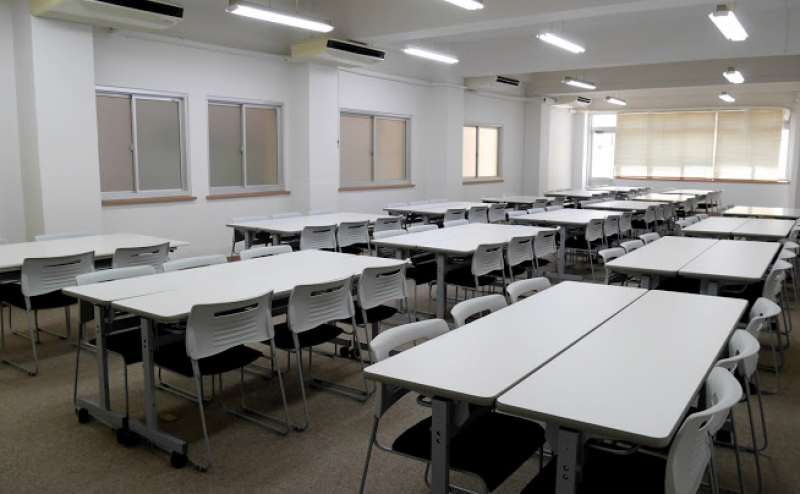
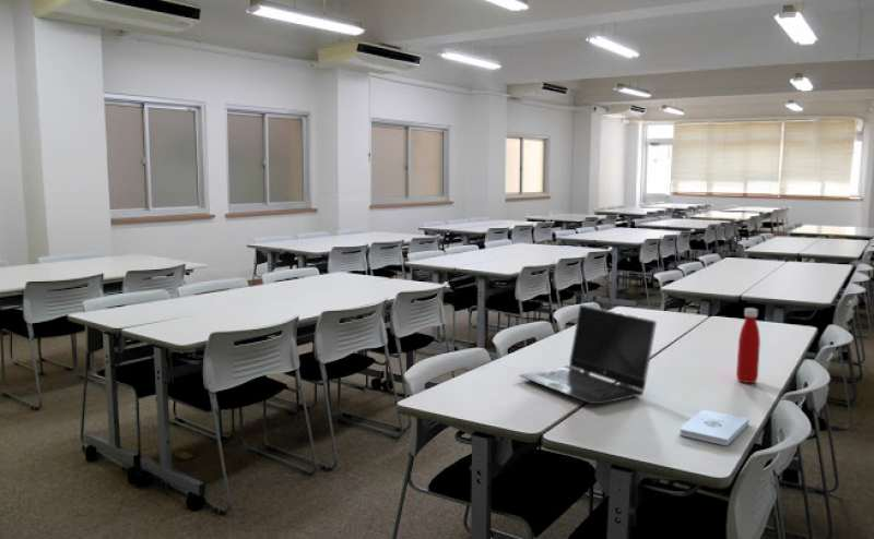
+ notepad (713, 426)
+ laptop computer (584, 351)
+ bottle (748, 345)
